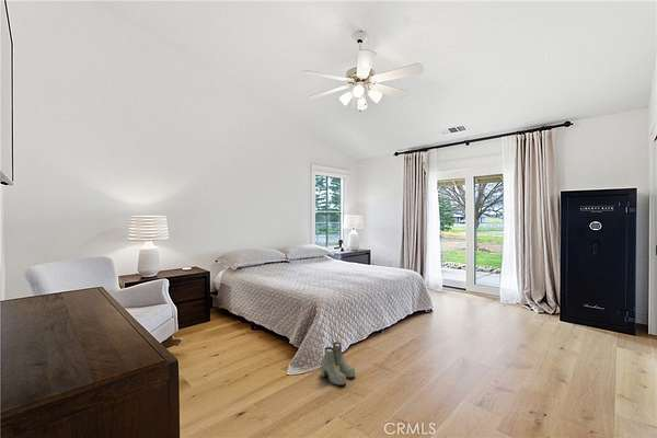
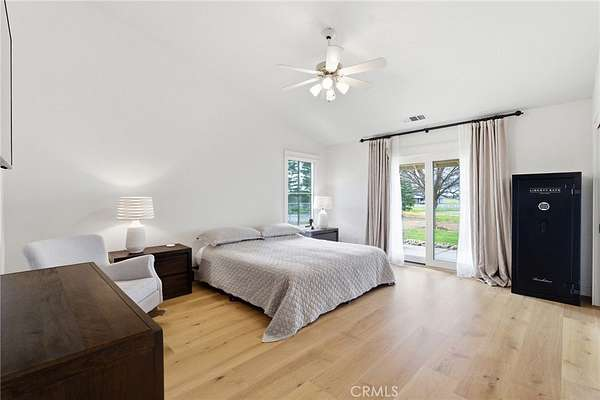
- boots (337, 361)
